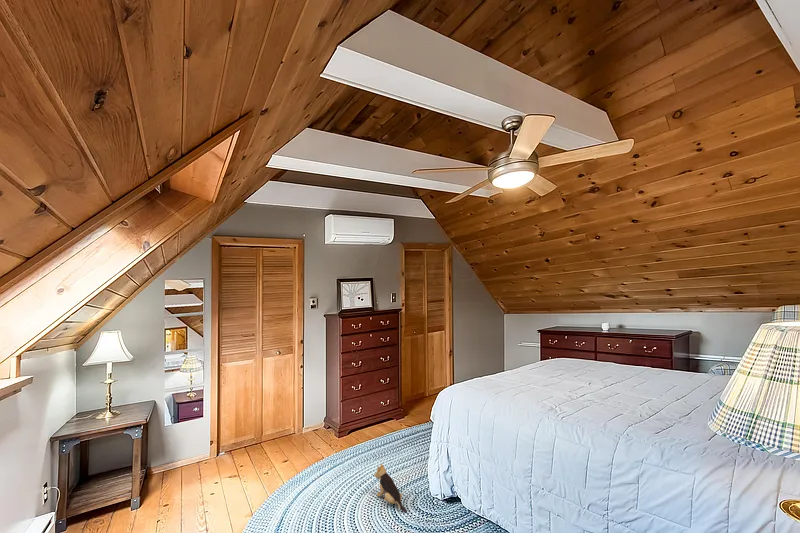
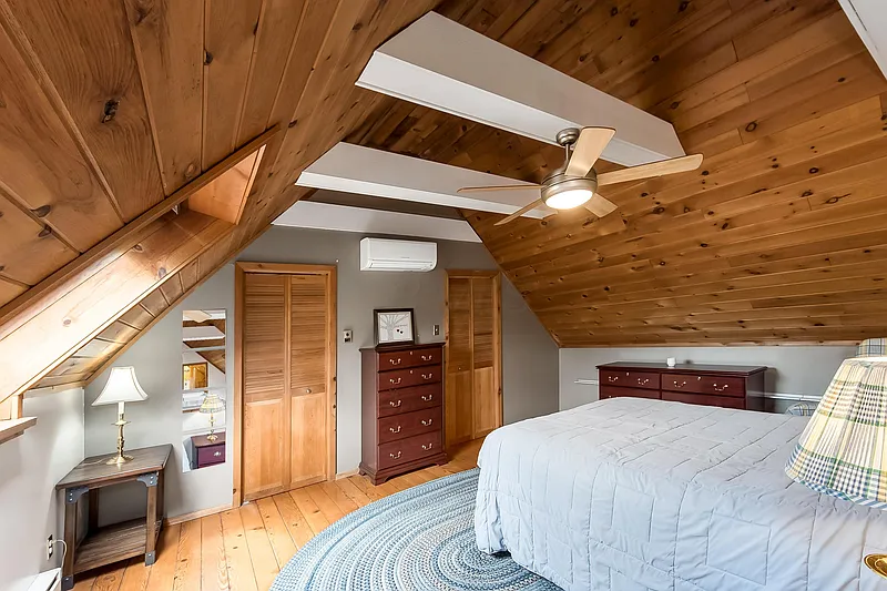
- plush toy (391, 485)
